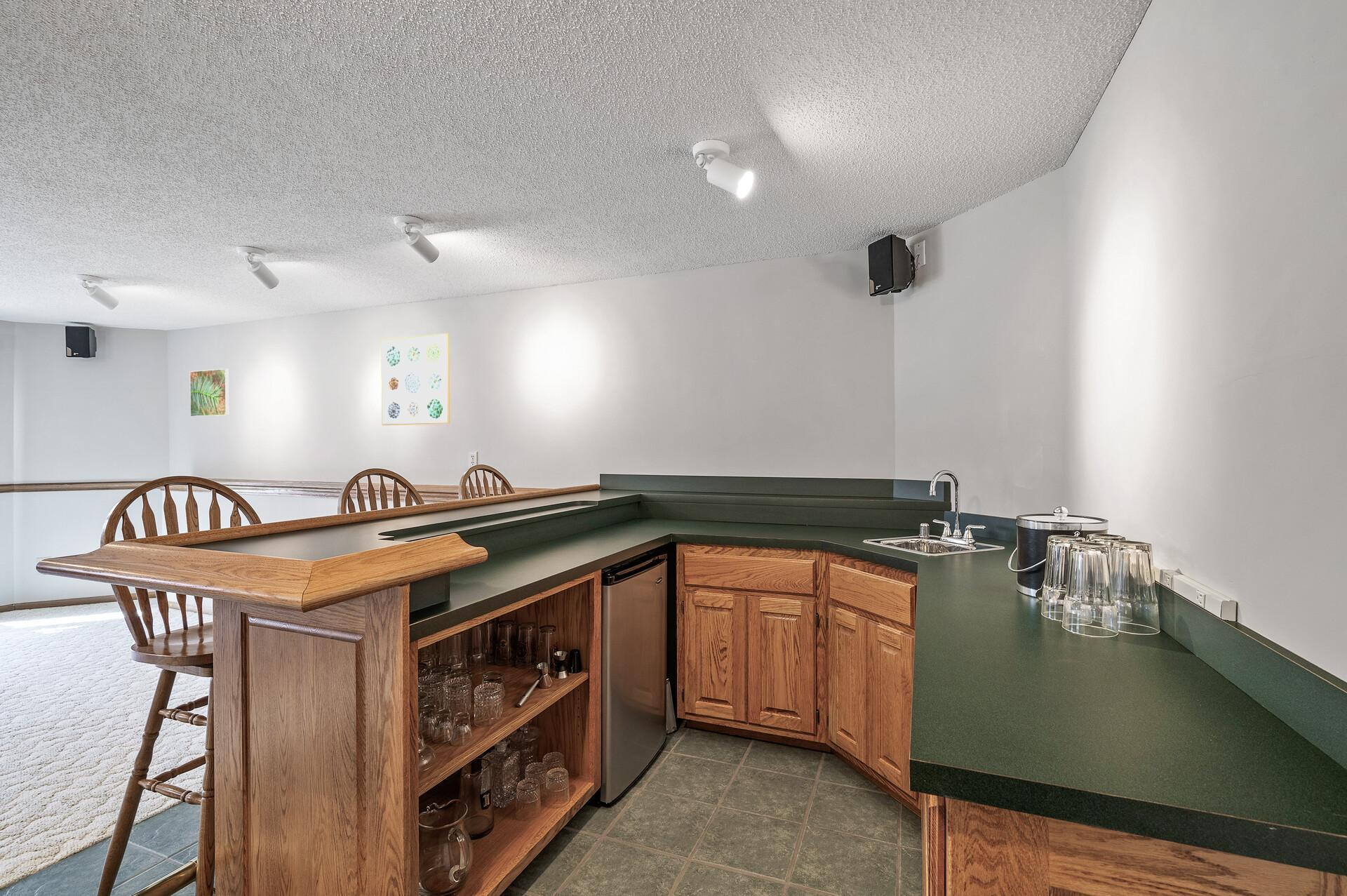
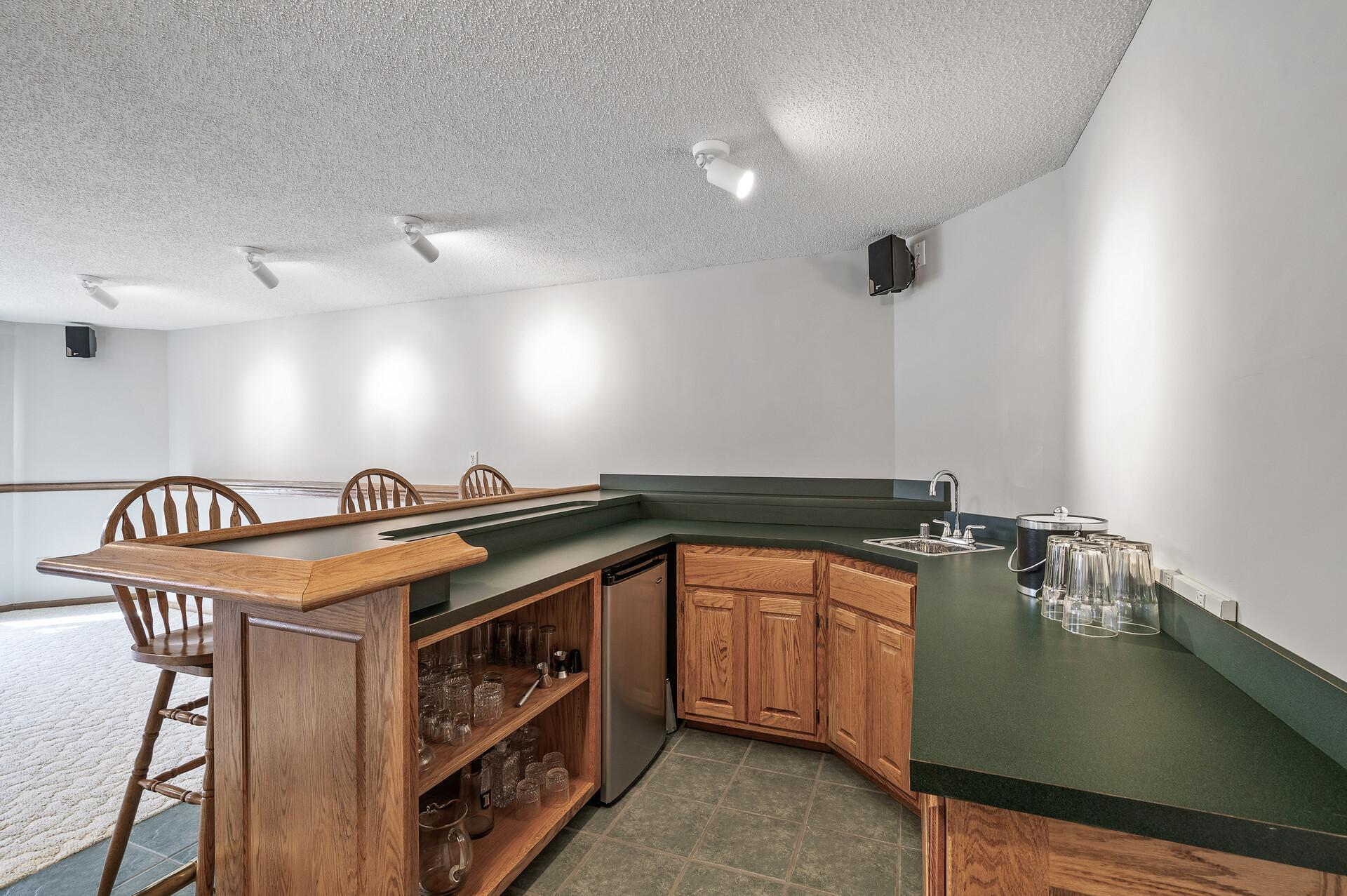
- wall art (414, 380)
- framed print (209, 393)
